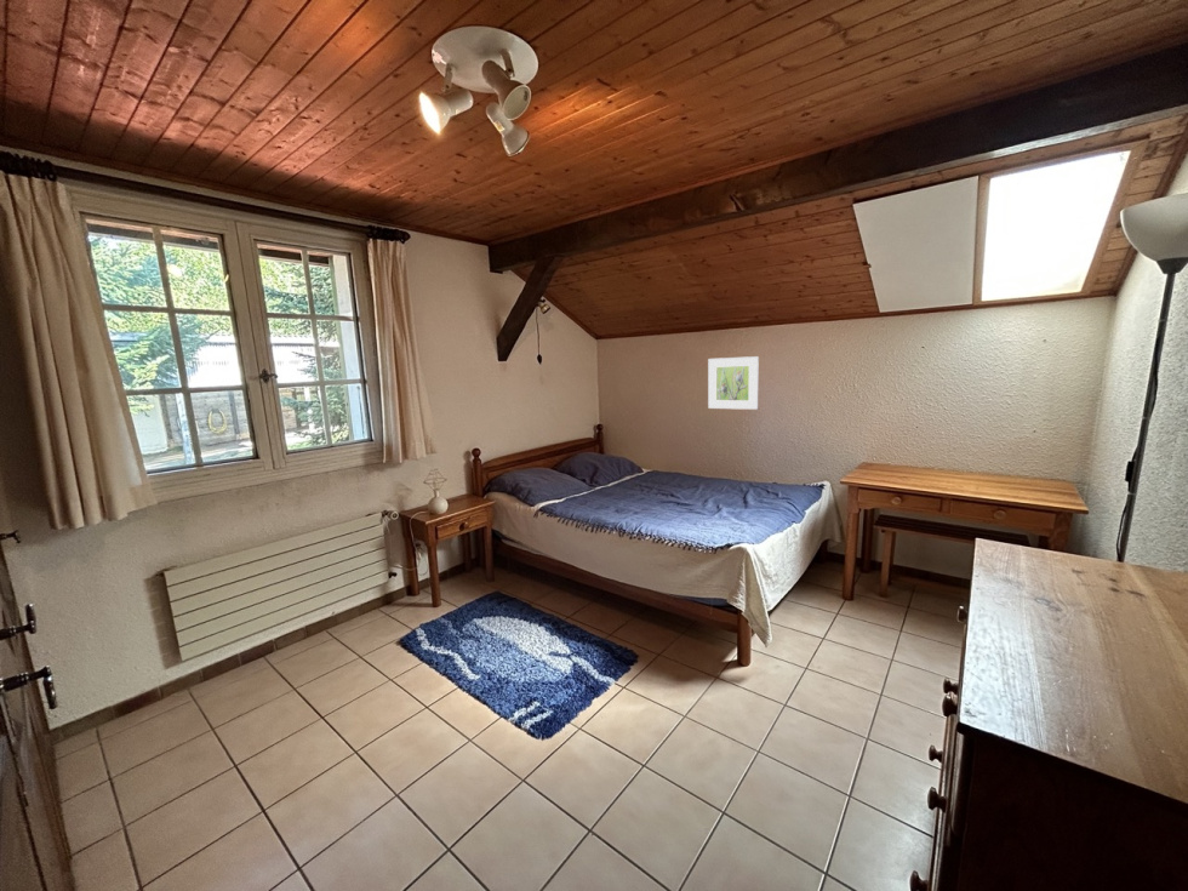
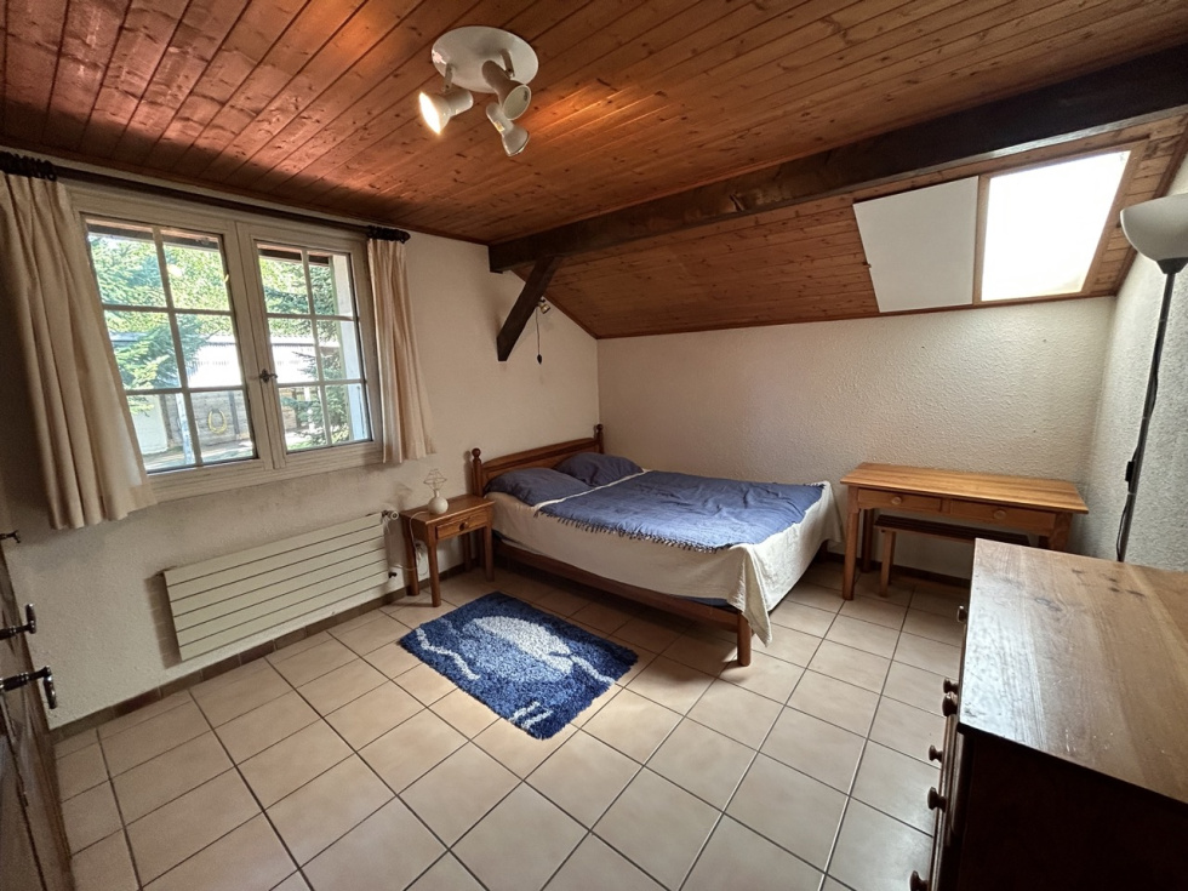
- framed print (732, 383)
